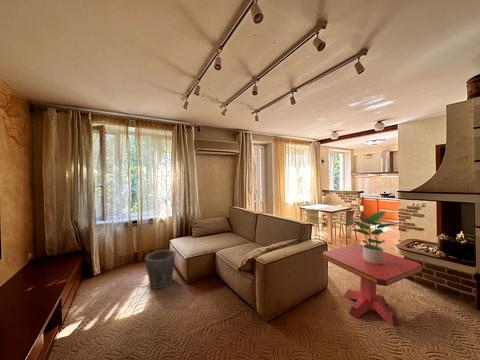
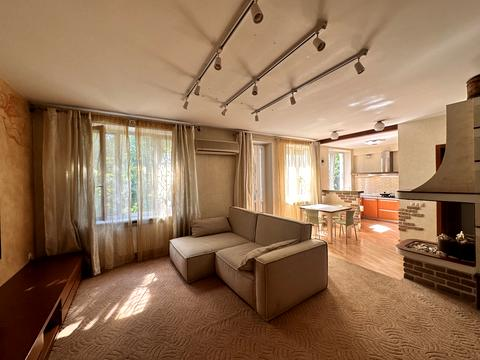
- waste bin (161, 269)
- side table (368, 283)
- potted plant (368, 235)
